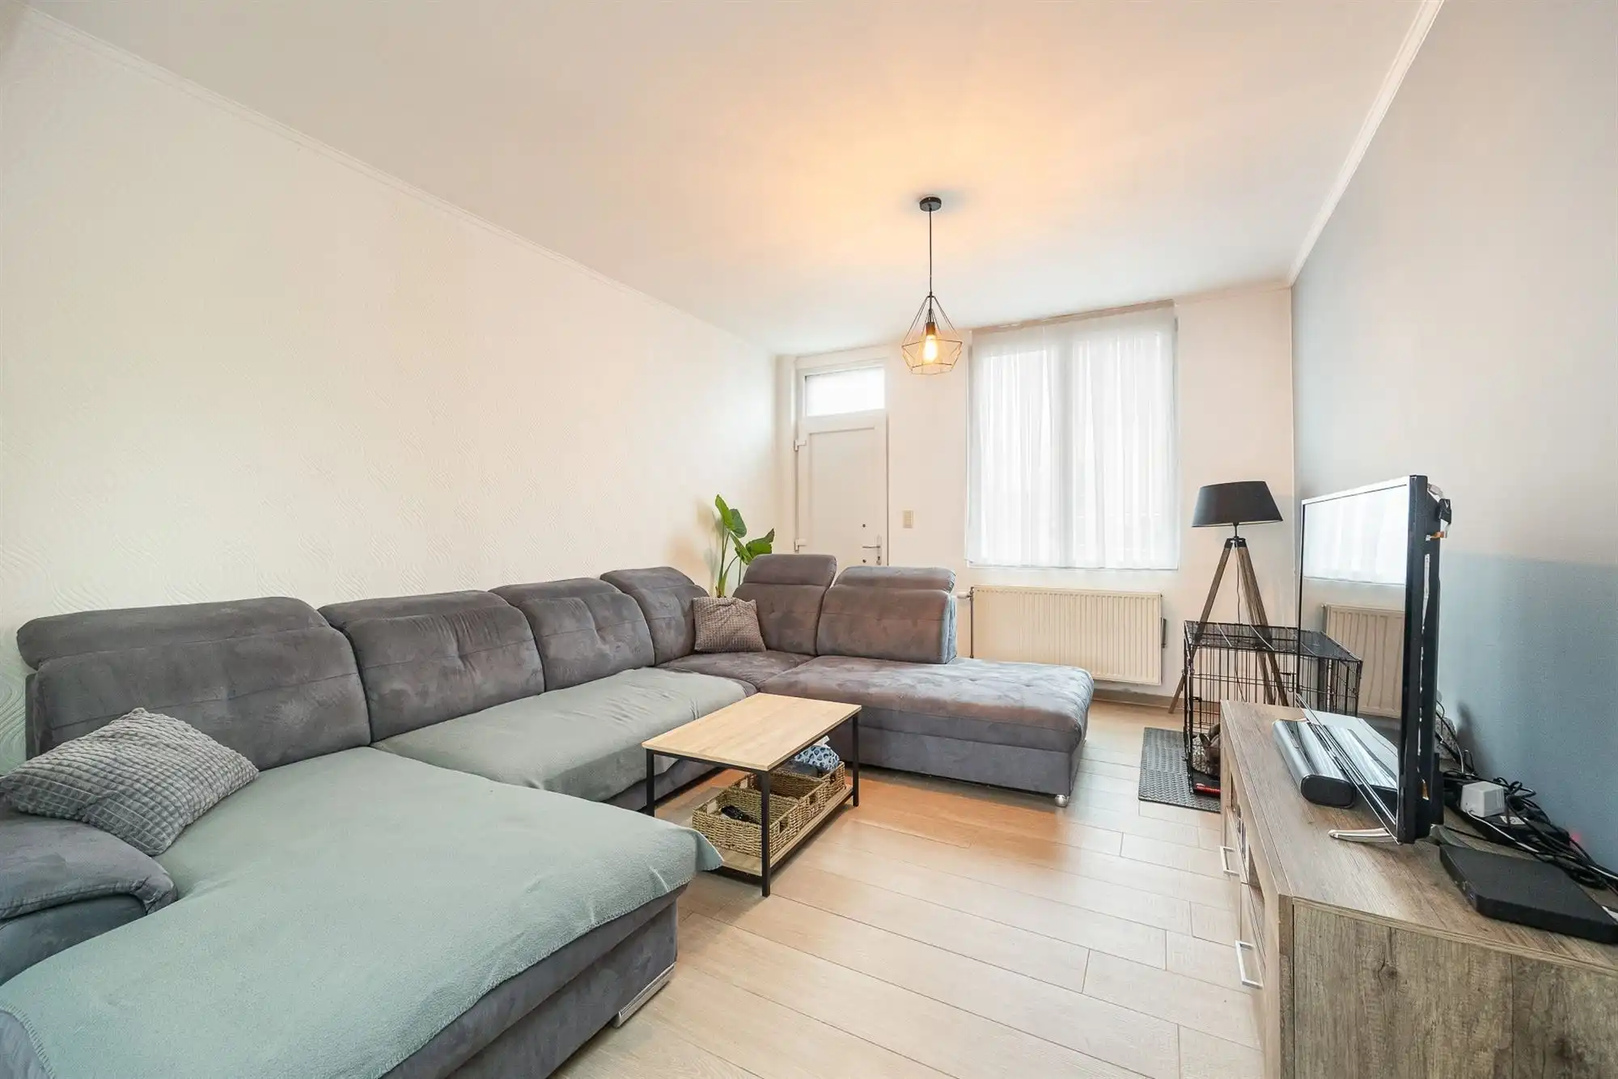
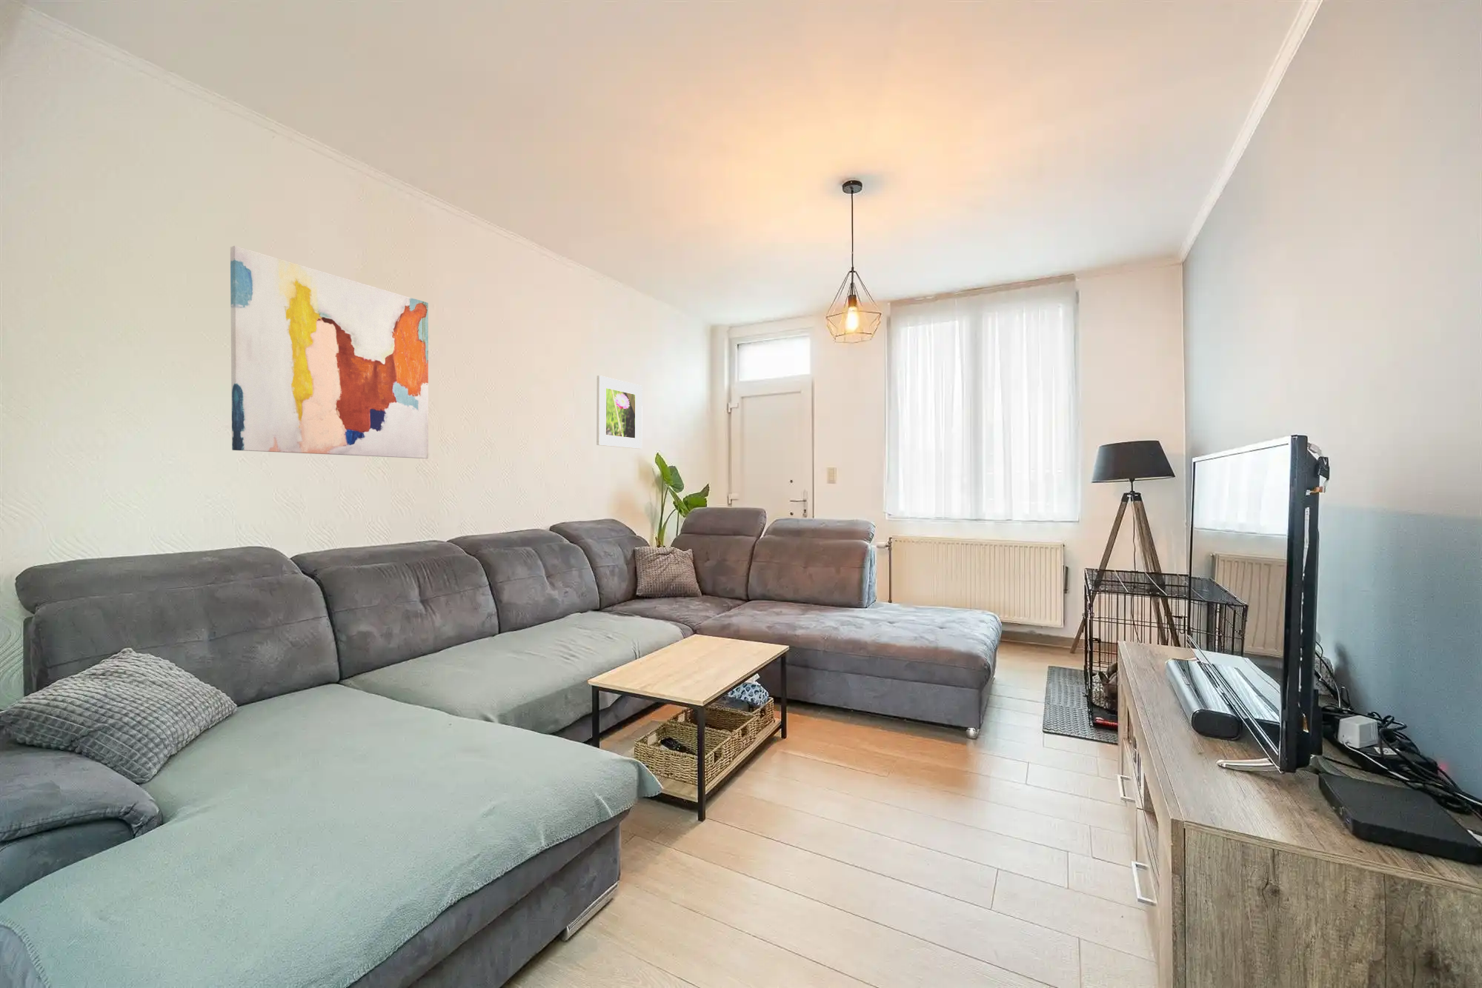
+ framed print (620, 414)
+ wall art (342, 366)
